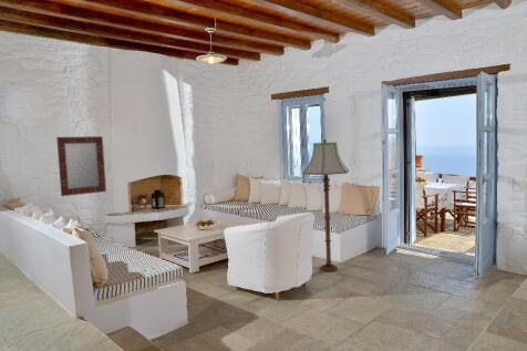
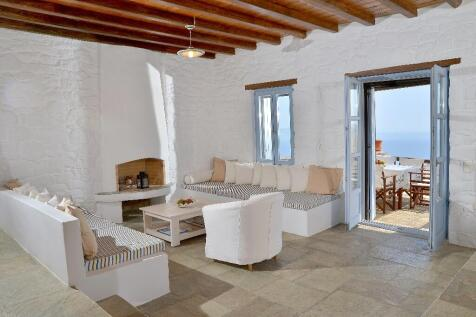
- home mirror (82, 165)
- floor lamp (327, 204)
